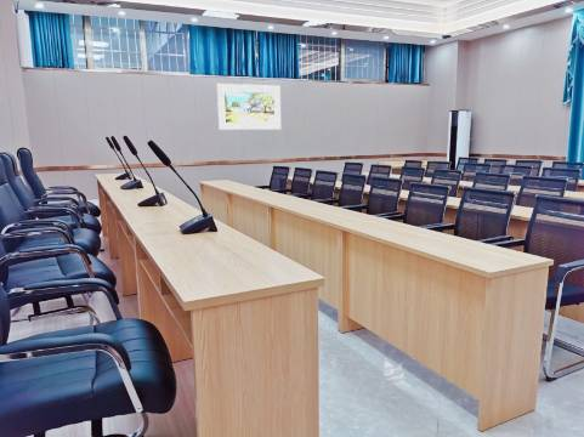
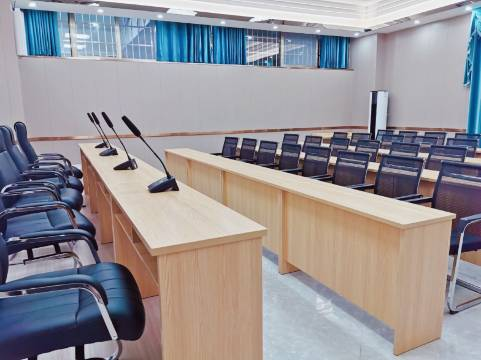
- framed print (250, 107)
